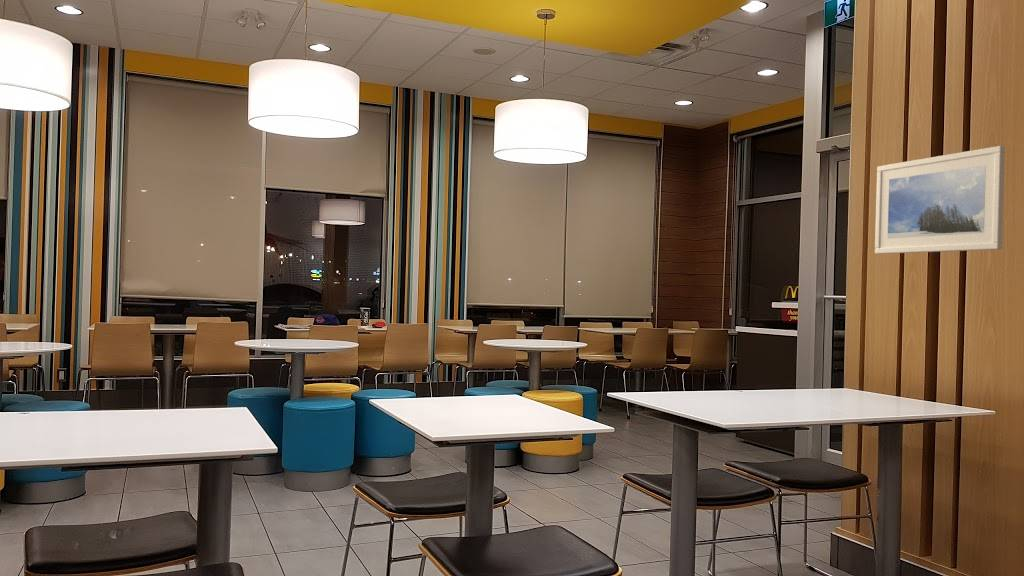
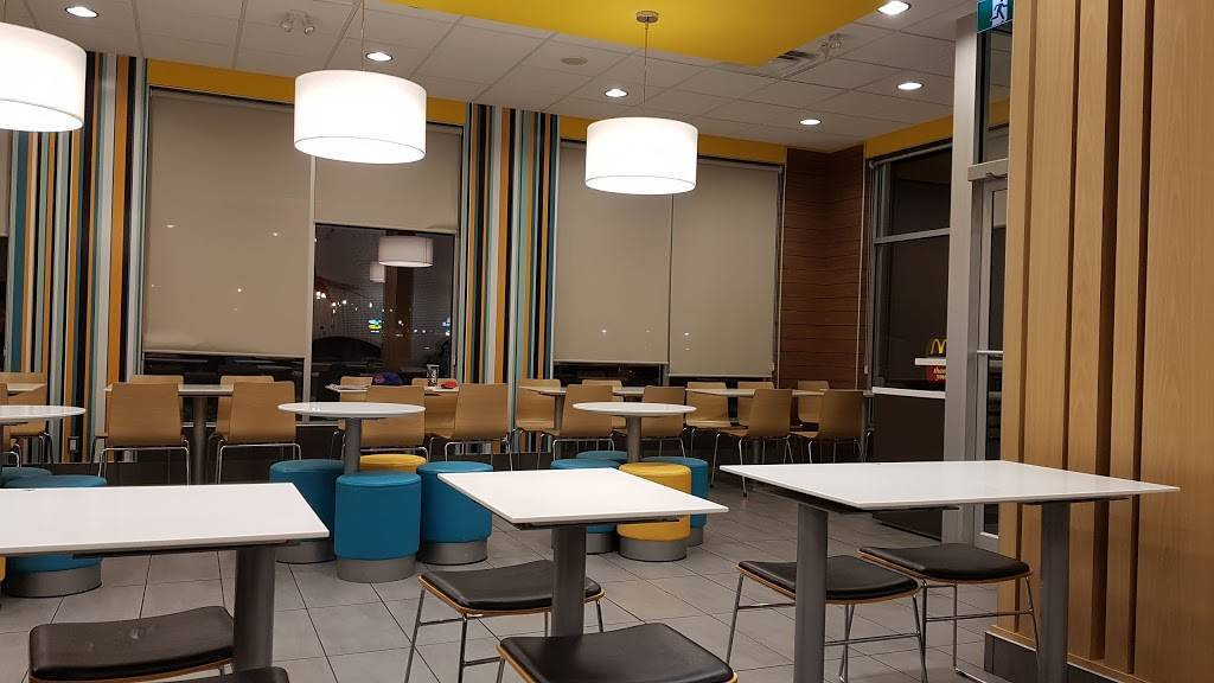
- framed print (934, 204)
